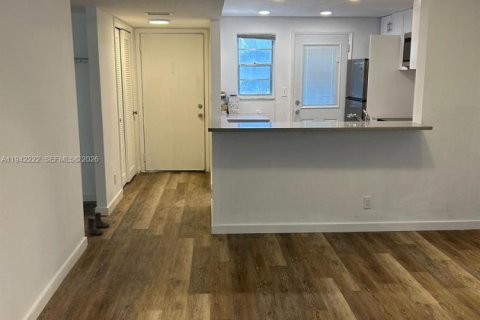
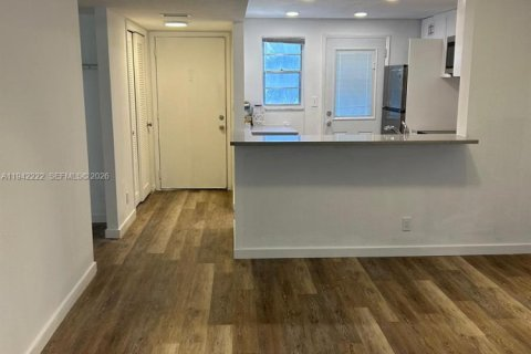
- boots (98, 223)
